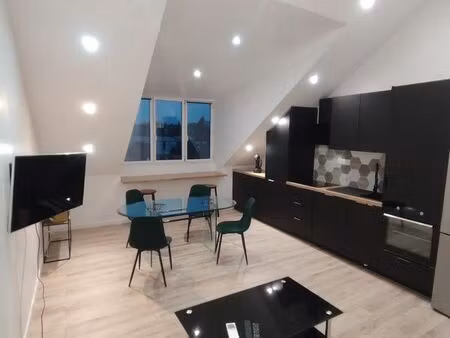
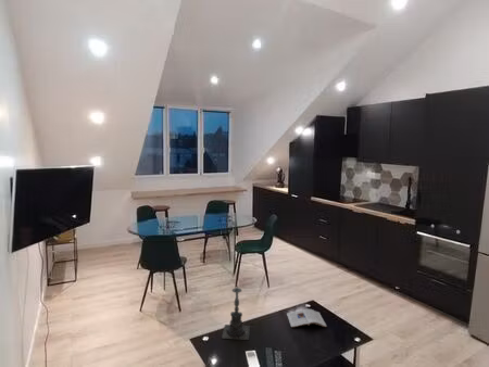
+ magazine (305, 317)
+ candle holder (236, 307)
